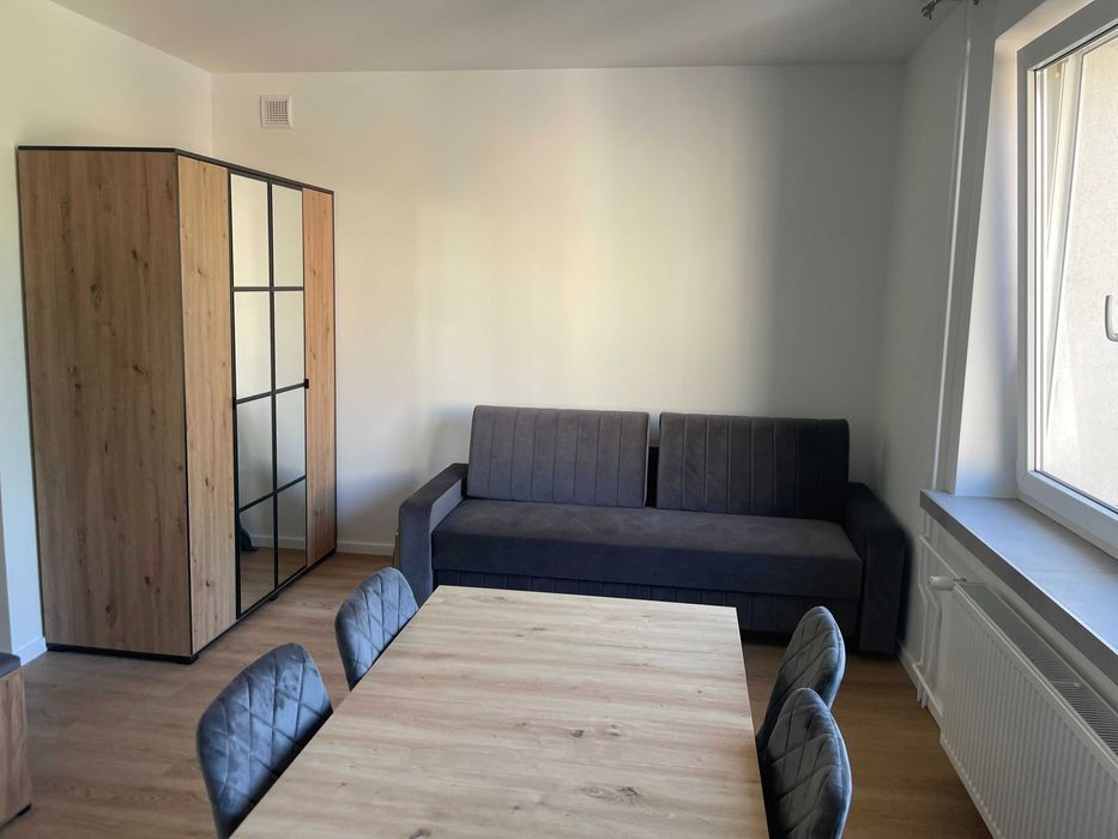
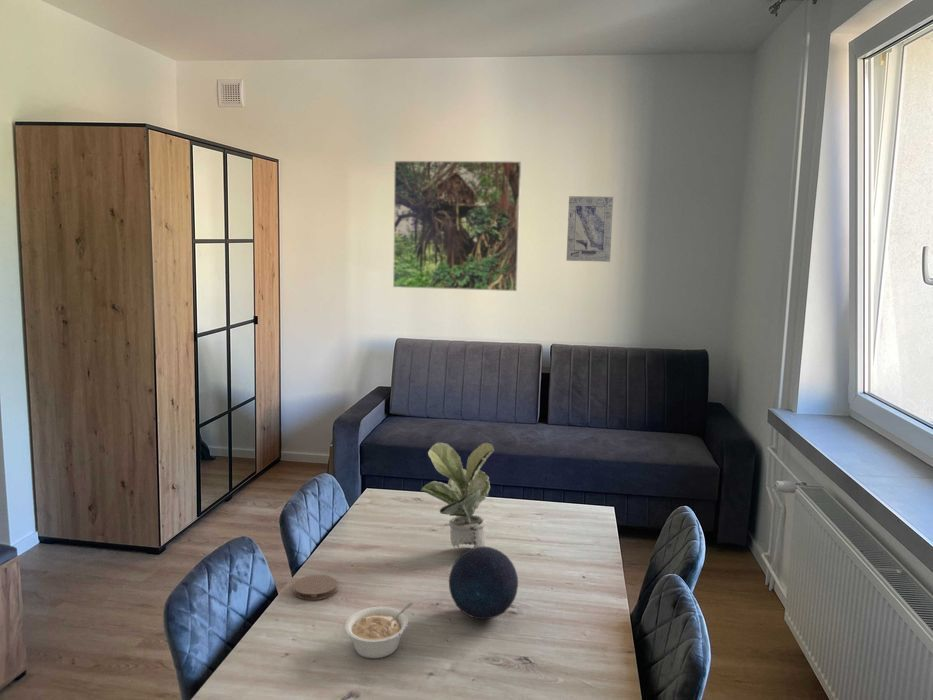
+ decorative orb (483, 582)
+ potted plant (456, 496)
+ wall art (589, 229)
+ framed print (455, 225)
+ coaster (315, 587)
+ legume (377, 630)
